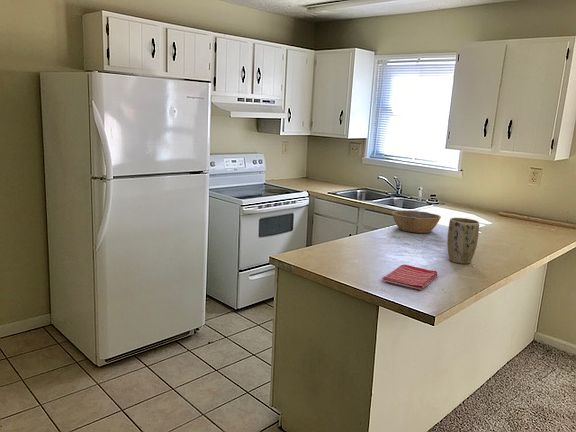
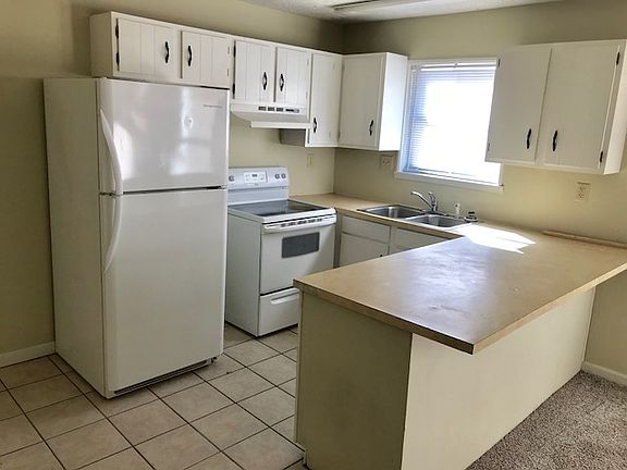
- plant pot (462, 240)
- bowl (415, 221)
- dish towel (410, 276)
